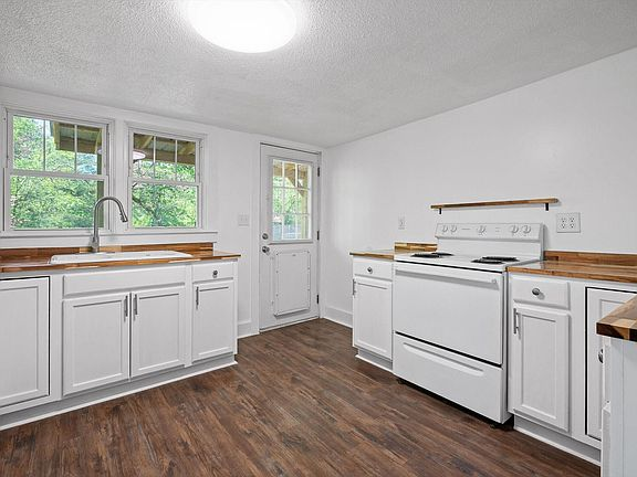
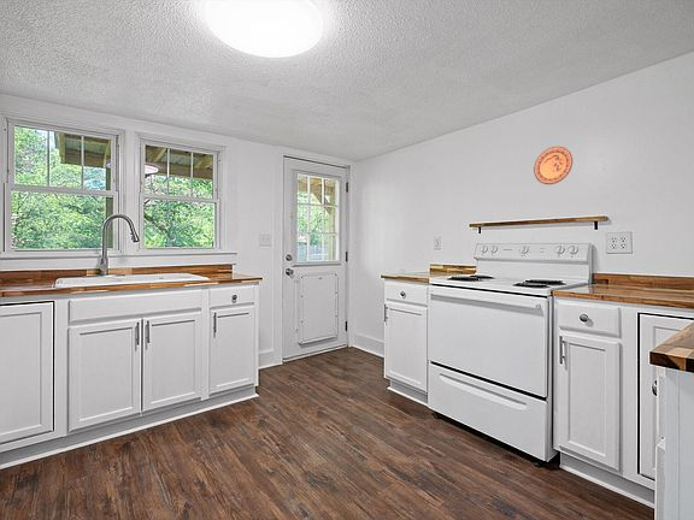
+ decorative plate (552, 165)
